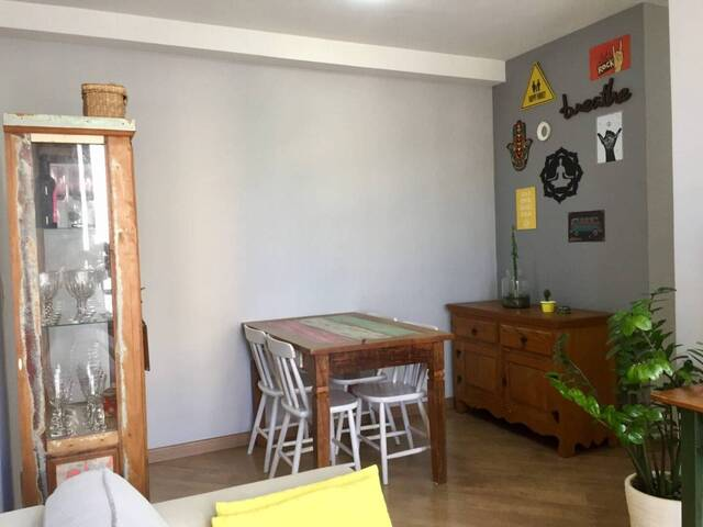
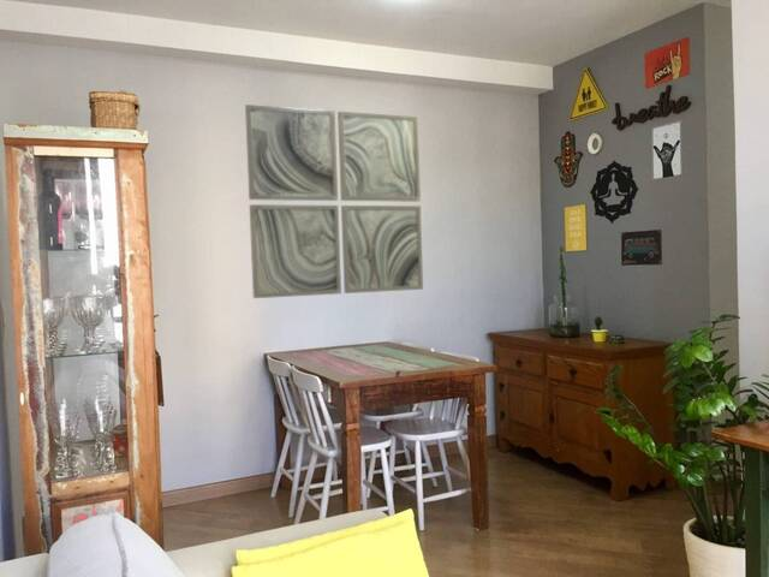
+ wall art (341, 200)
